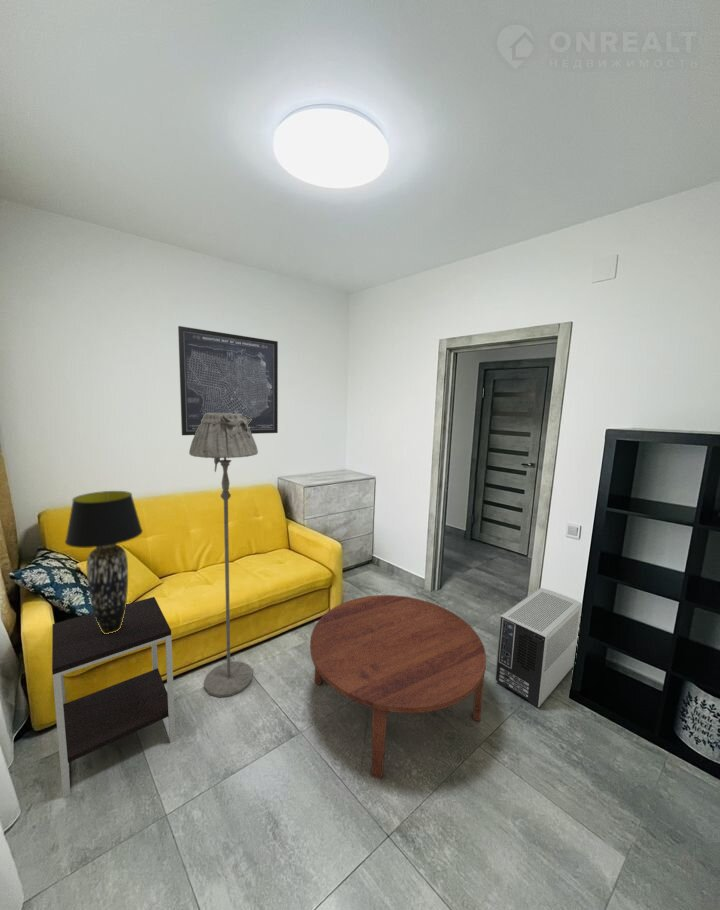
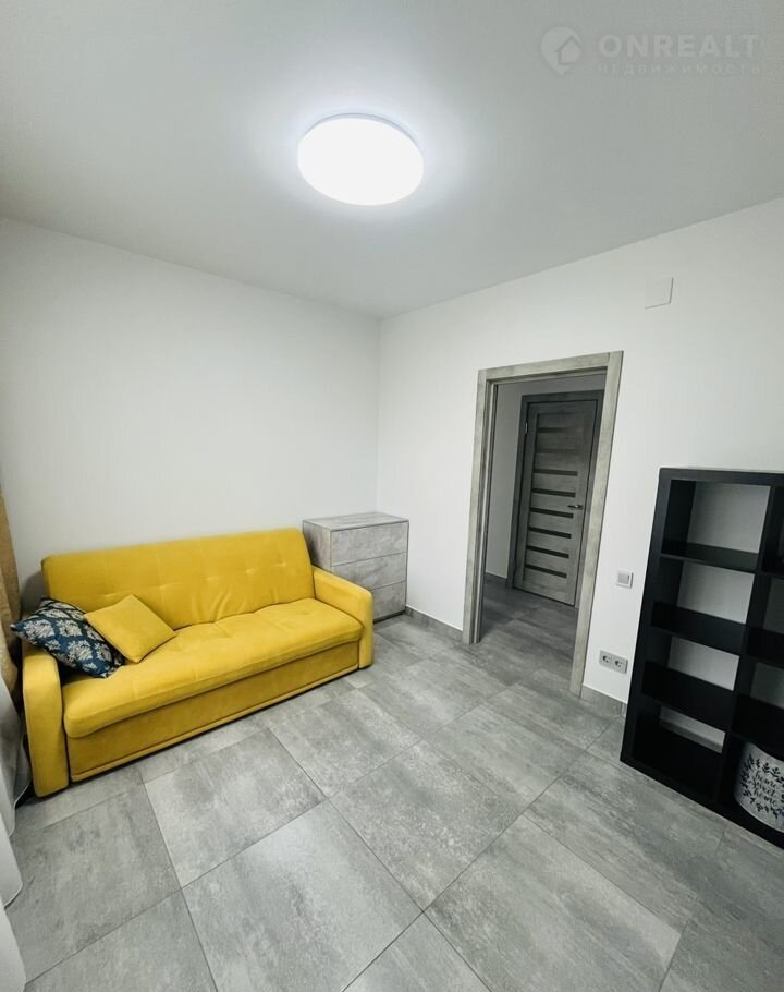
- coffee table (394, 668)
- air purifier (540, 642)
- table lamp (107, 564)
- side table (115, 684)
- wall art (232, 385)
- floor lamp (226, 552)
